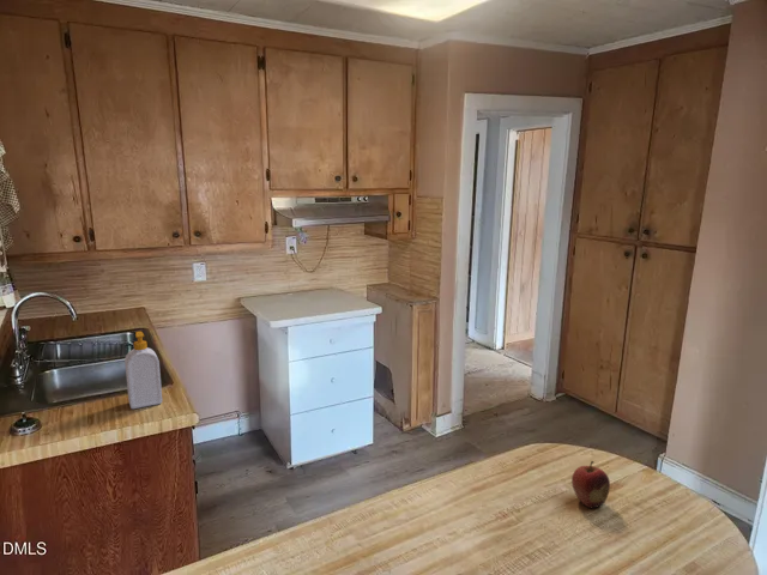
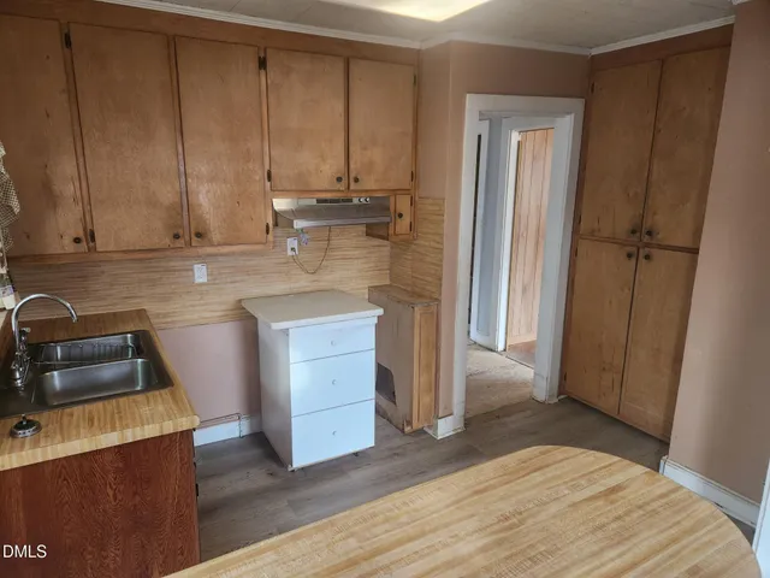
- fruit (590, 482)
- soap bottle (141, 368)
